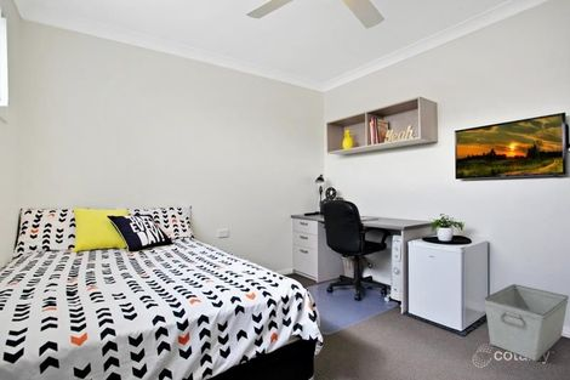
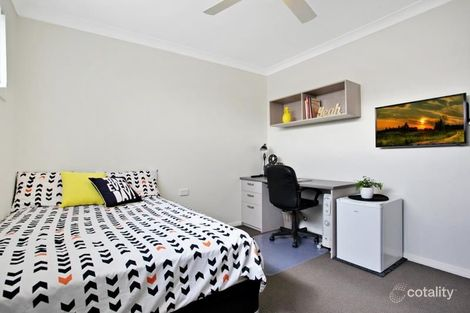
- storage bin (526, 318)
